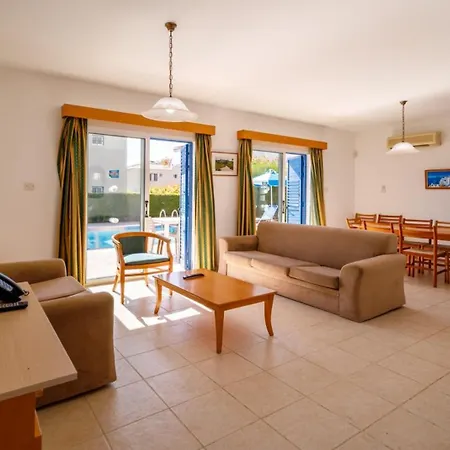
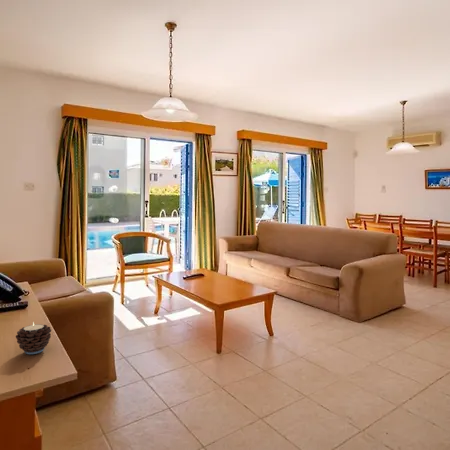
+ candle (34, 336)
